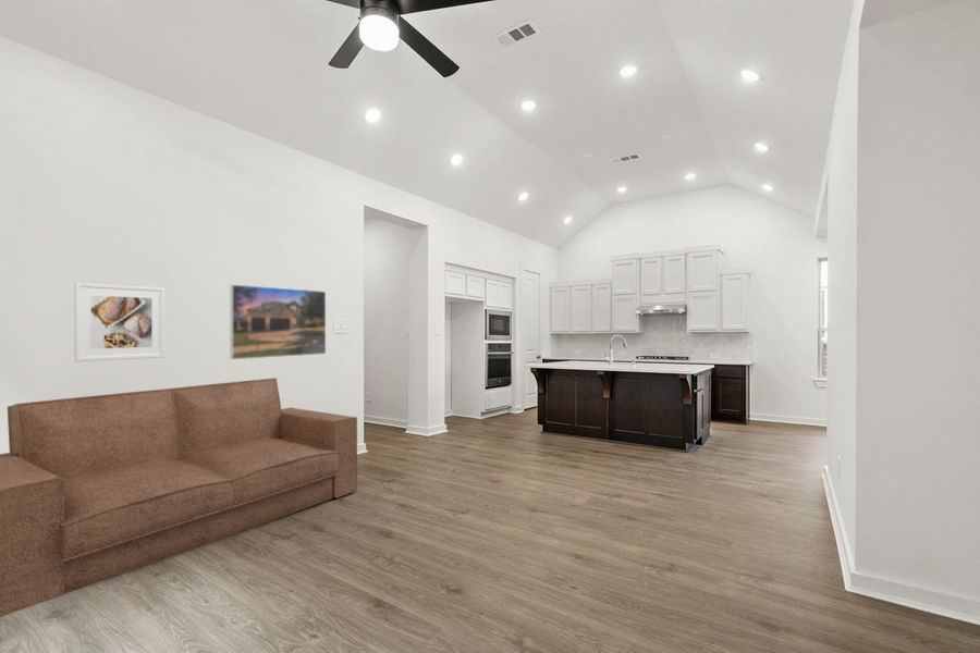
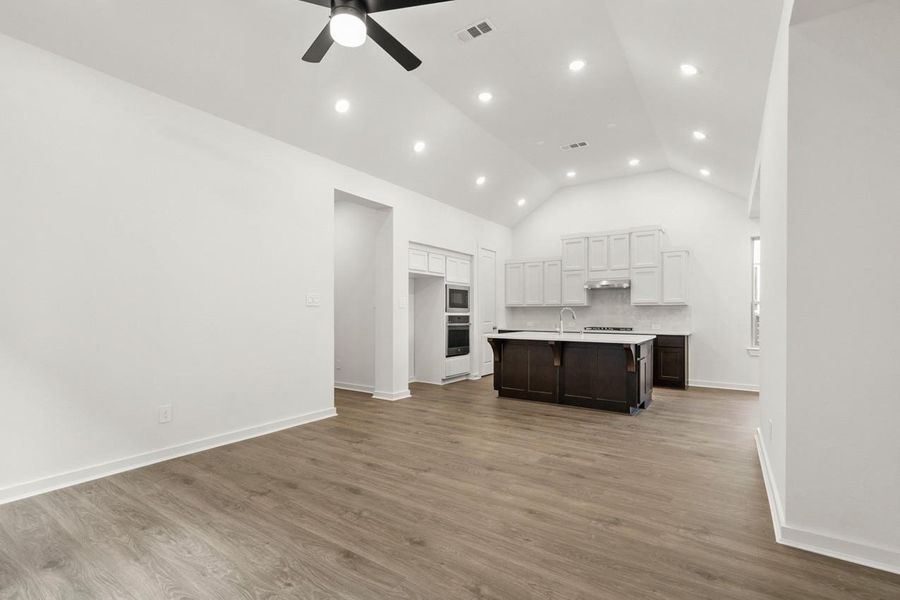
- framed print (122, 322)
- sofa (194, 456)
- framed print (282, 322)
